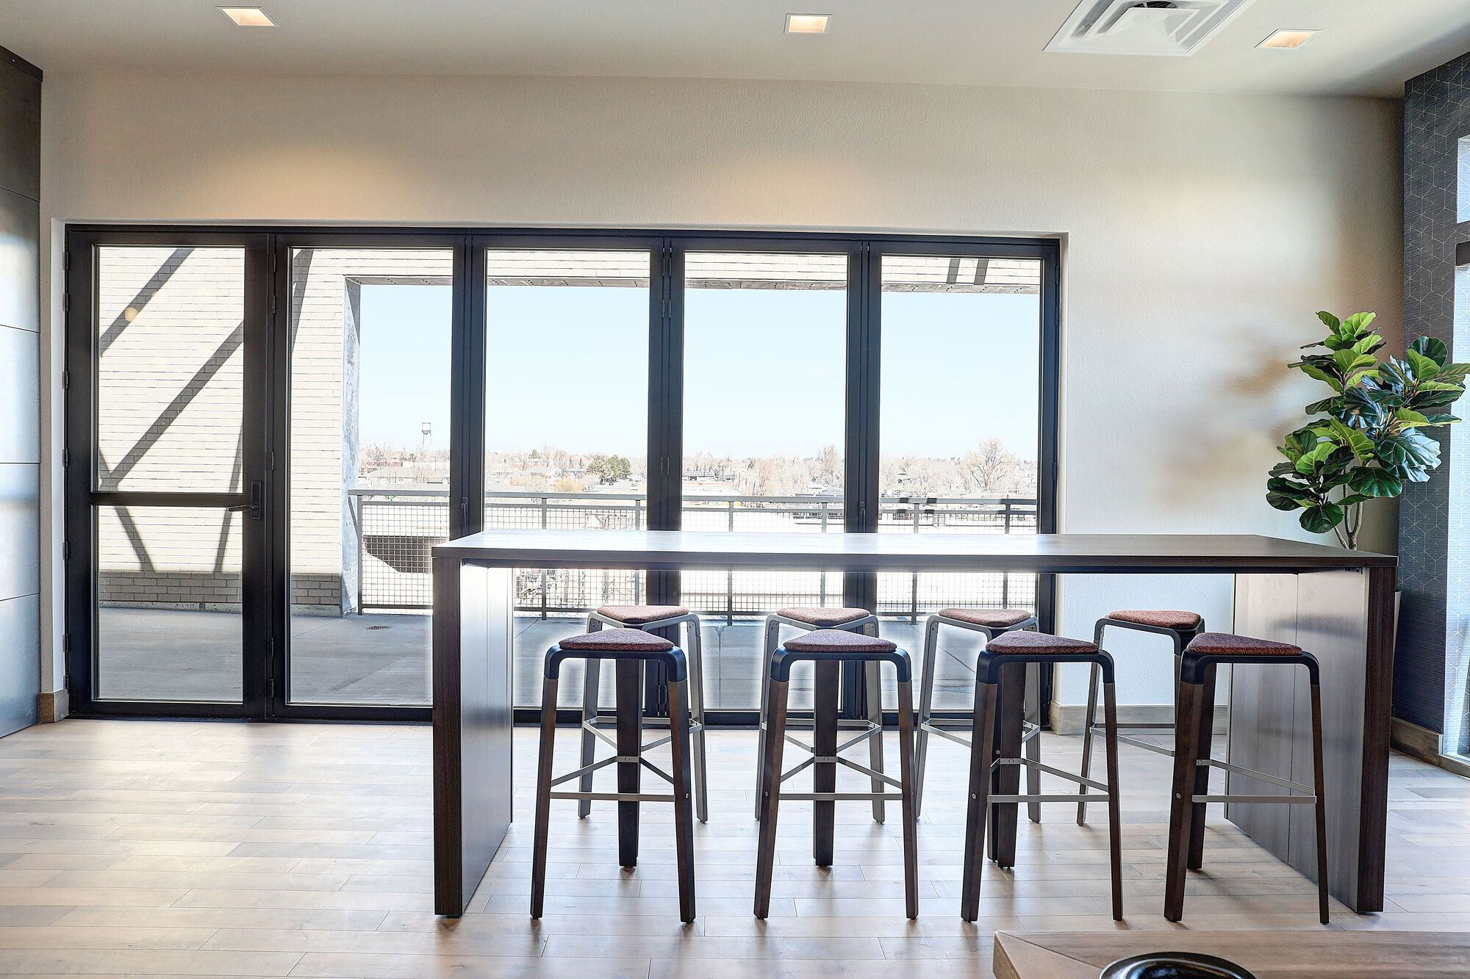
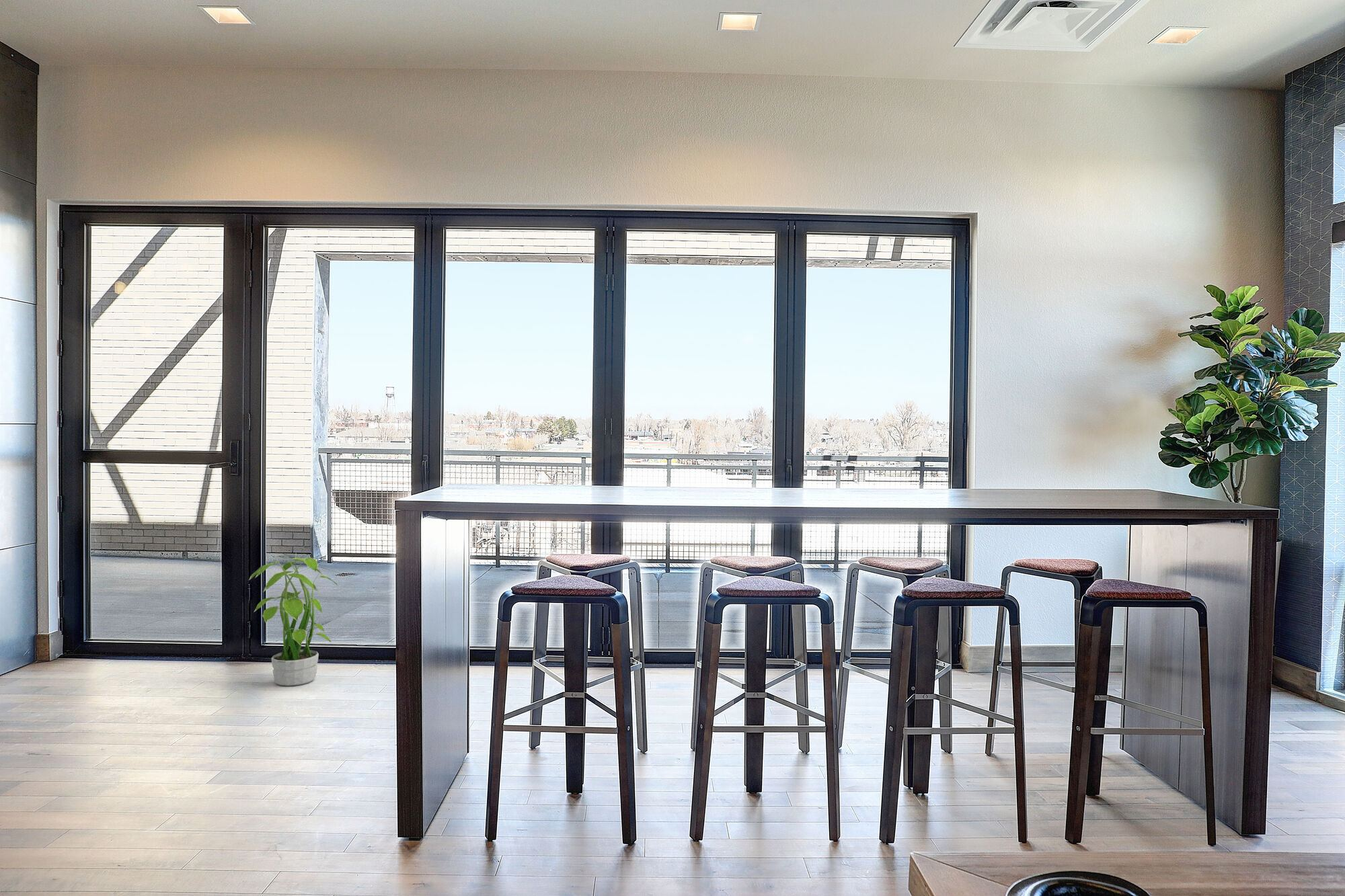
+ potted plant (285, 619)
